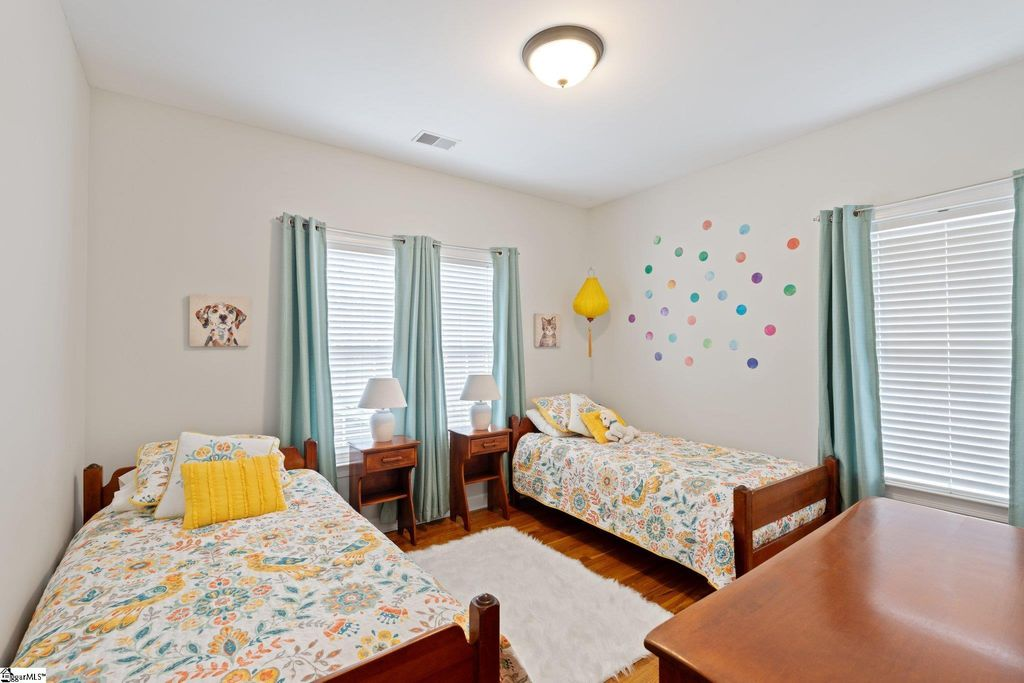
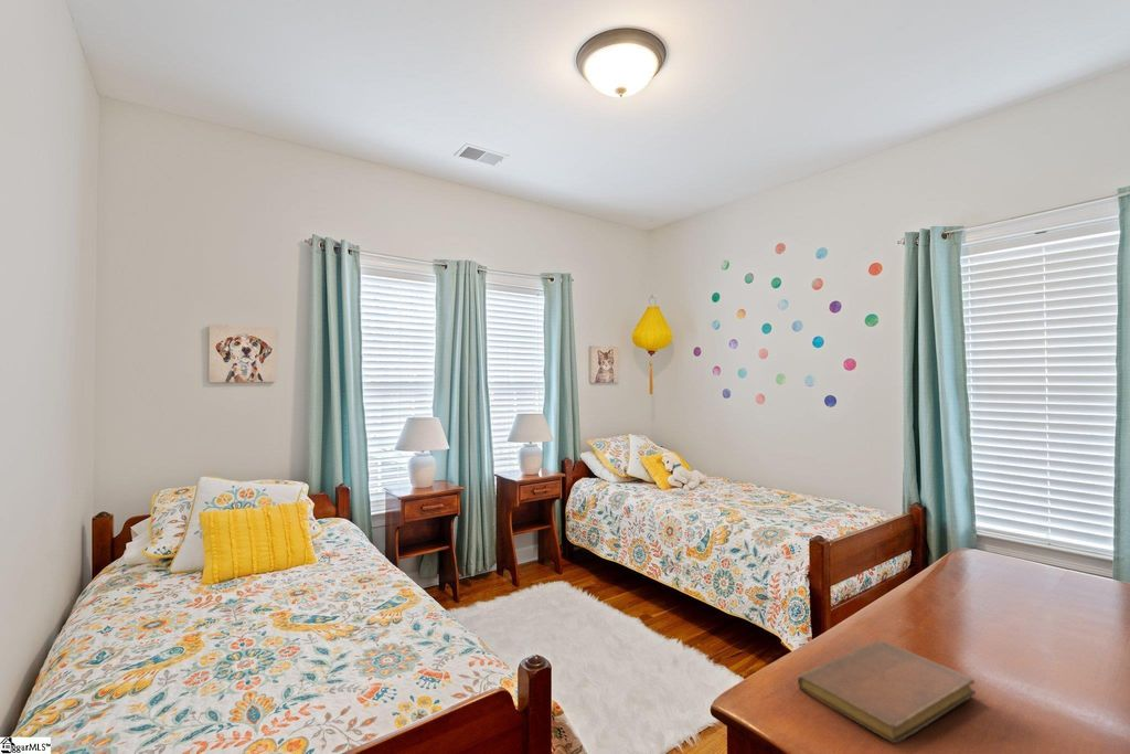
+ notebook (885, 683)
